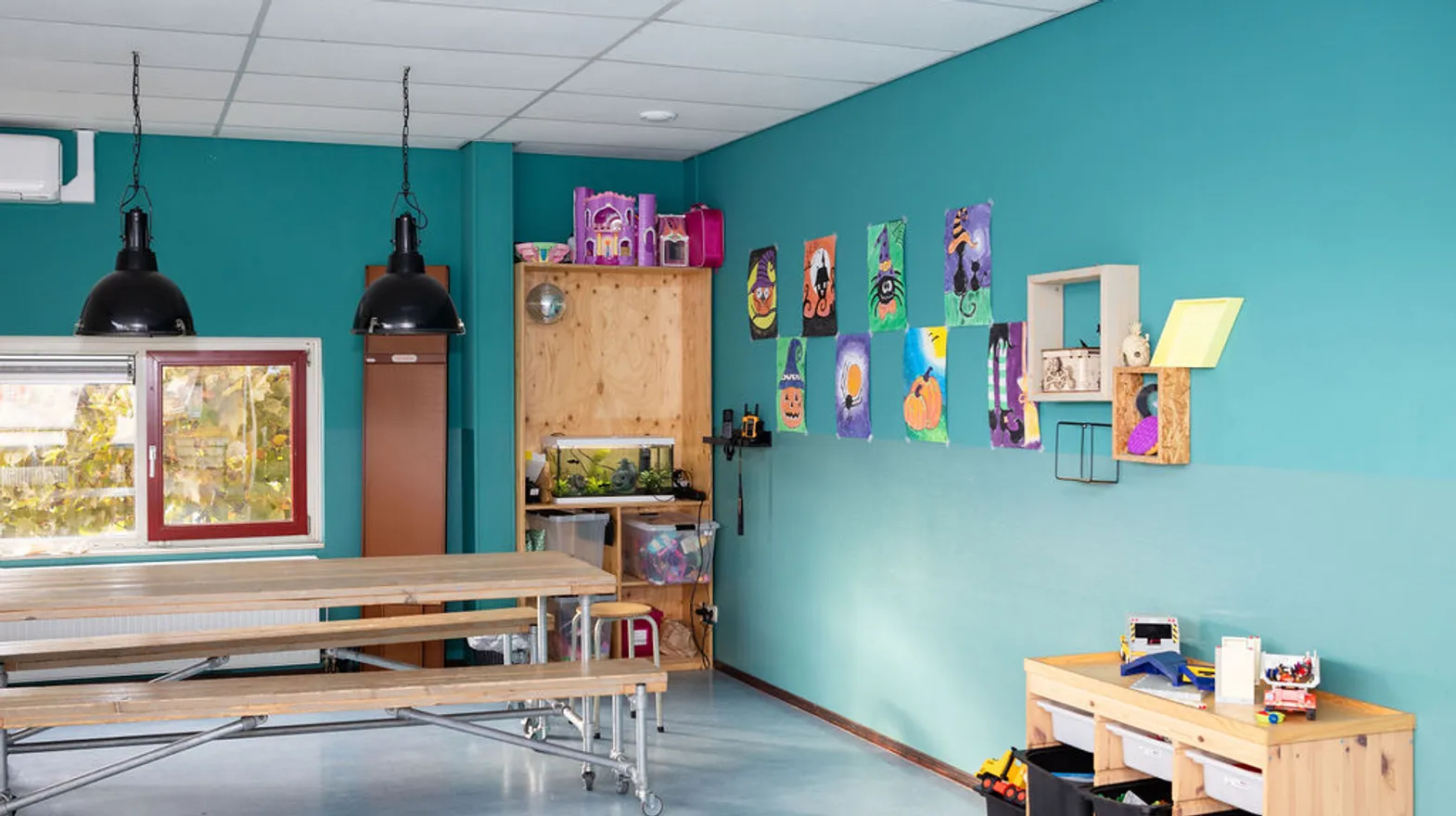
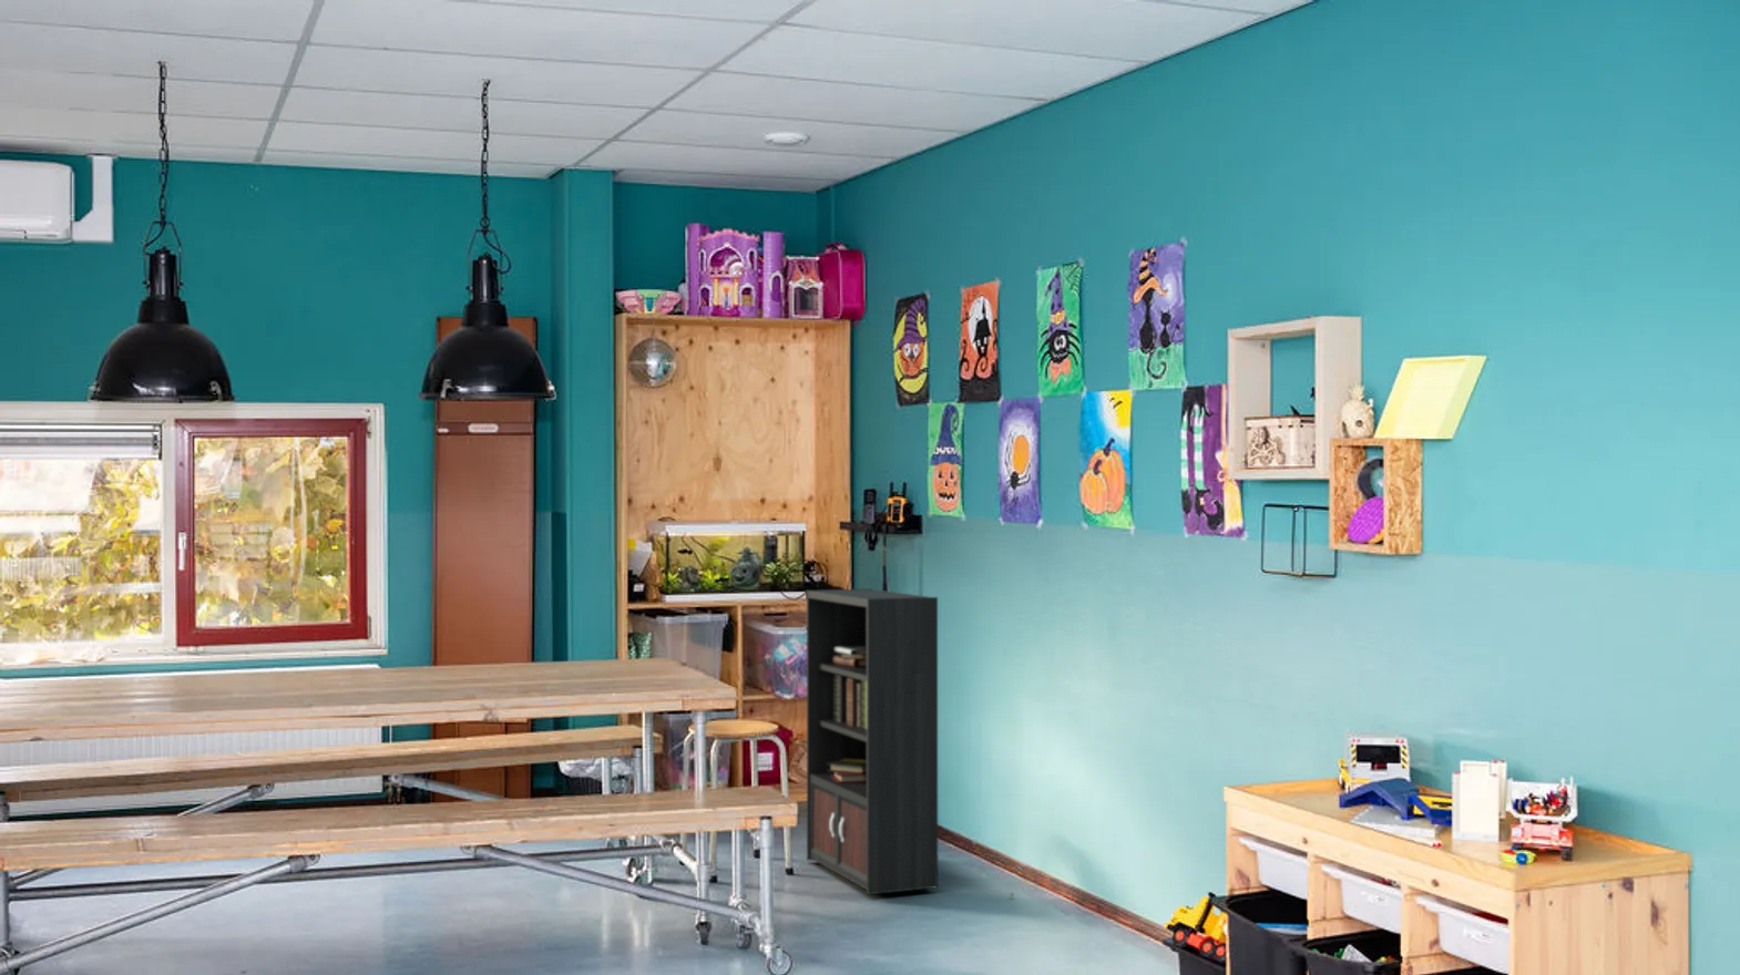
+ bookcase (905, 737)
